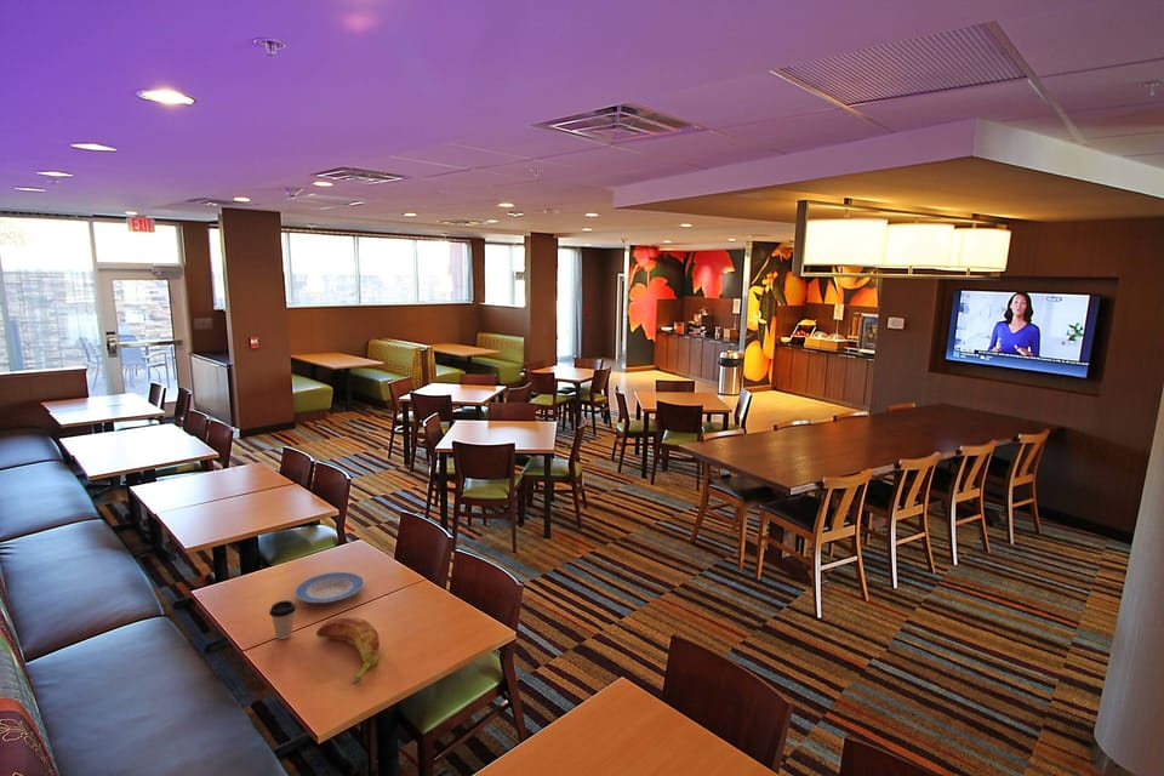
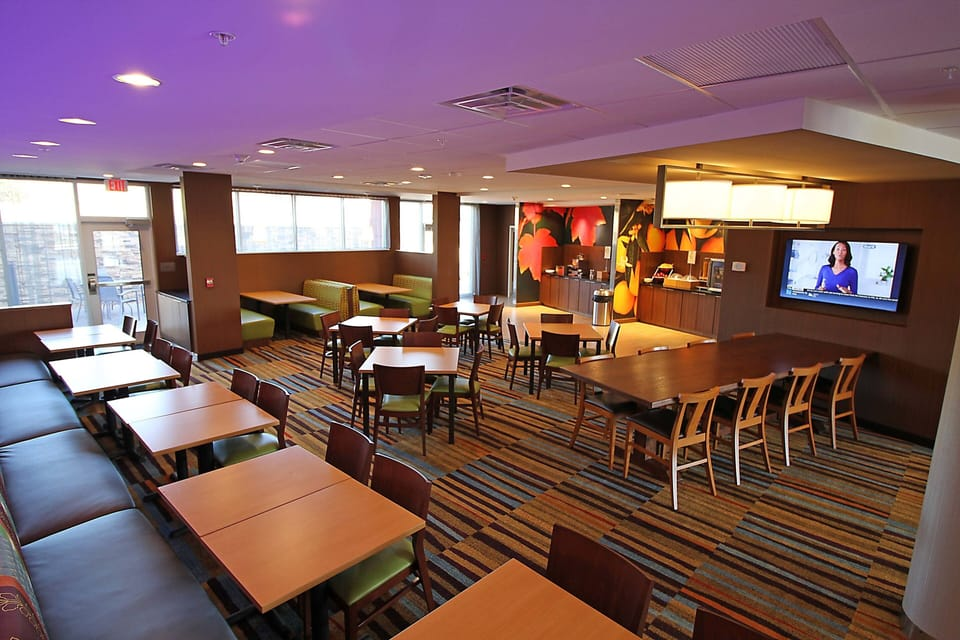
- coffee cup (283, 620)
- plate (330, 589)
- banana (347, 639)
